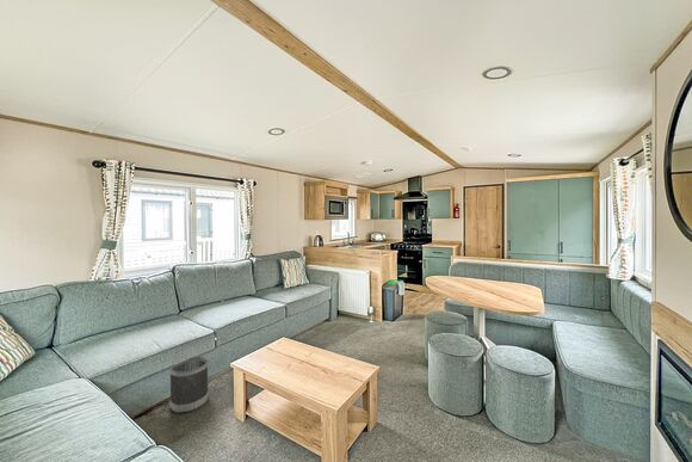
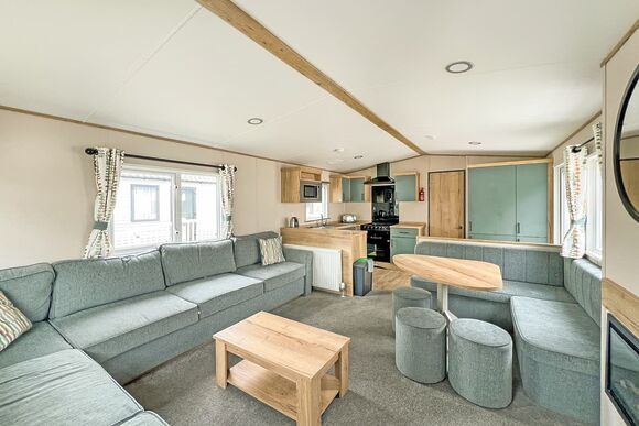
- wastebasket (189, 383)
